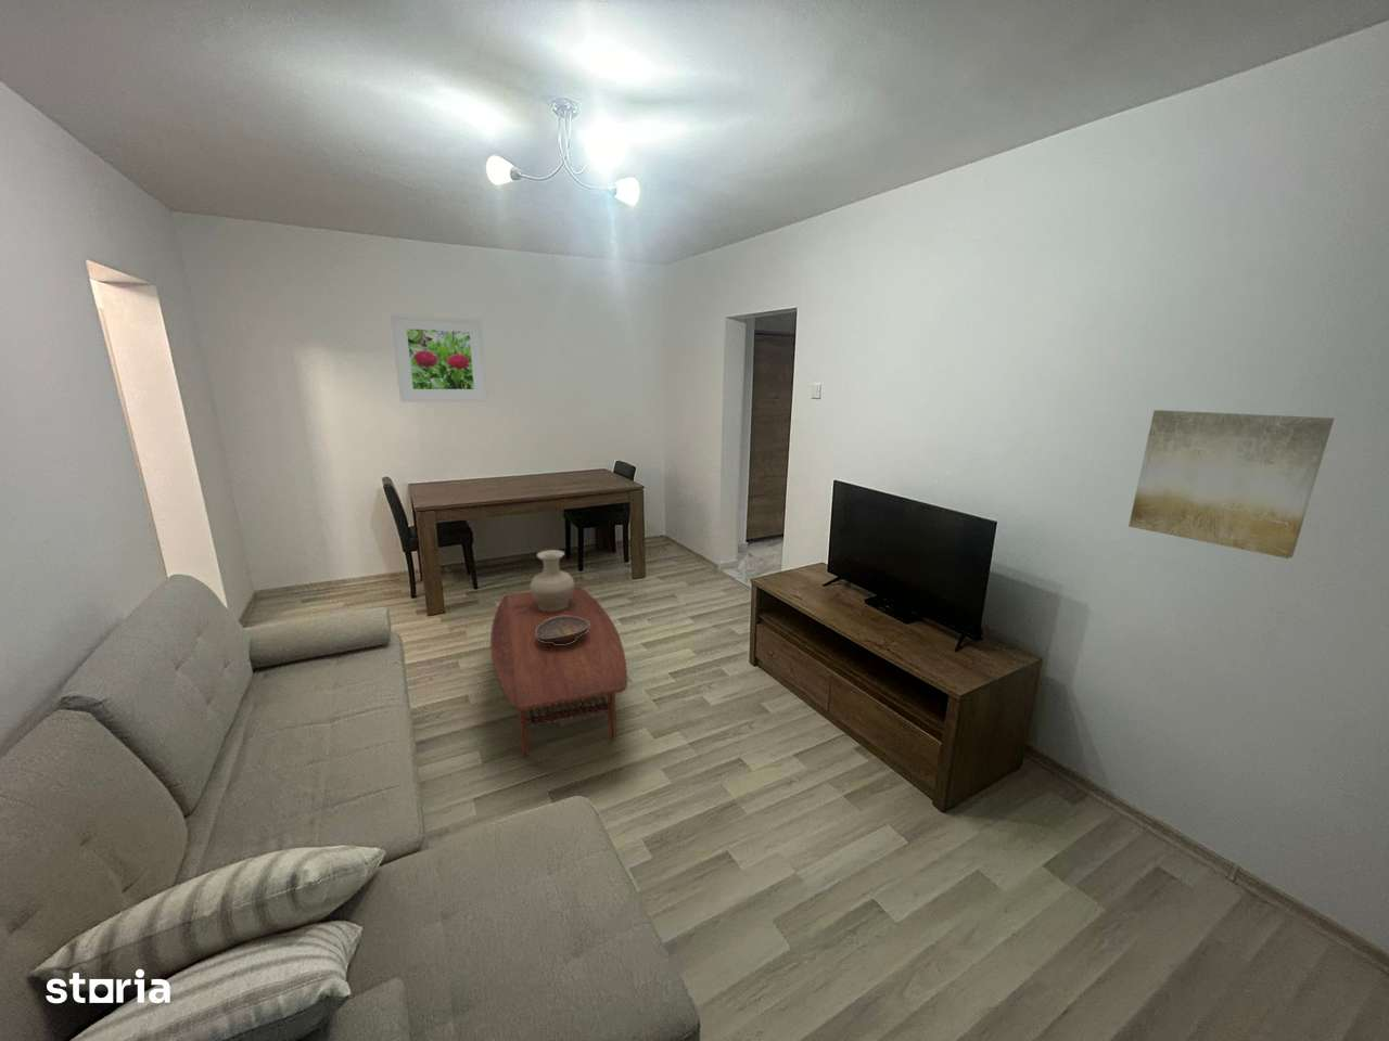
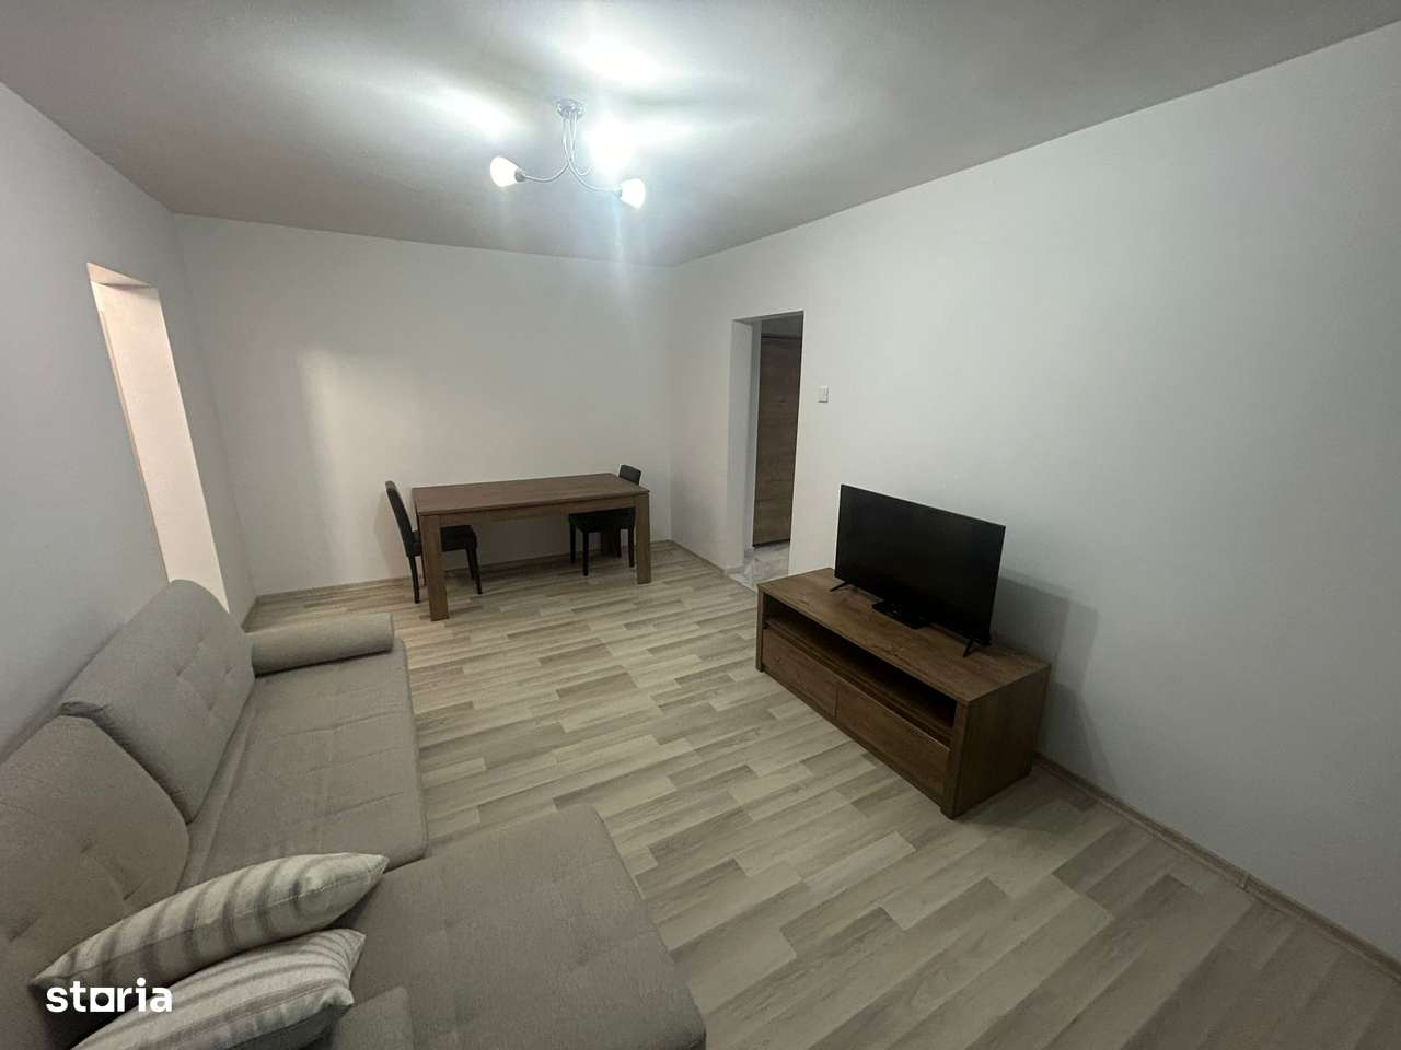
- wall art (1218, 478)
- coffee table (556, 665)
- decorative bowl (562, 631)
- vase (551, 580)
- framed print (441, 360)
